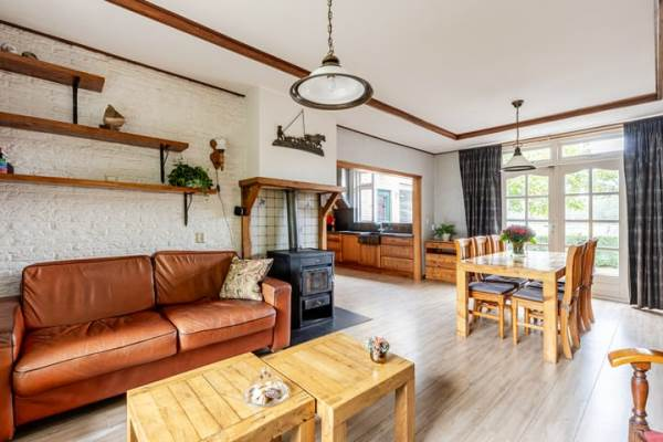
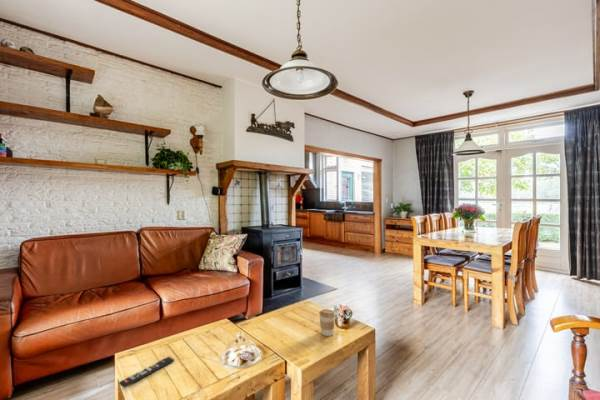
+ coffee cup (327, 321)
+ remote control (148, 370)
